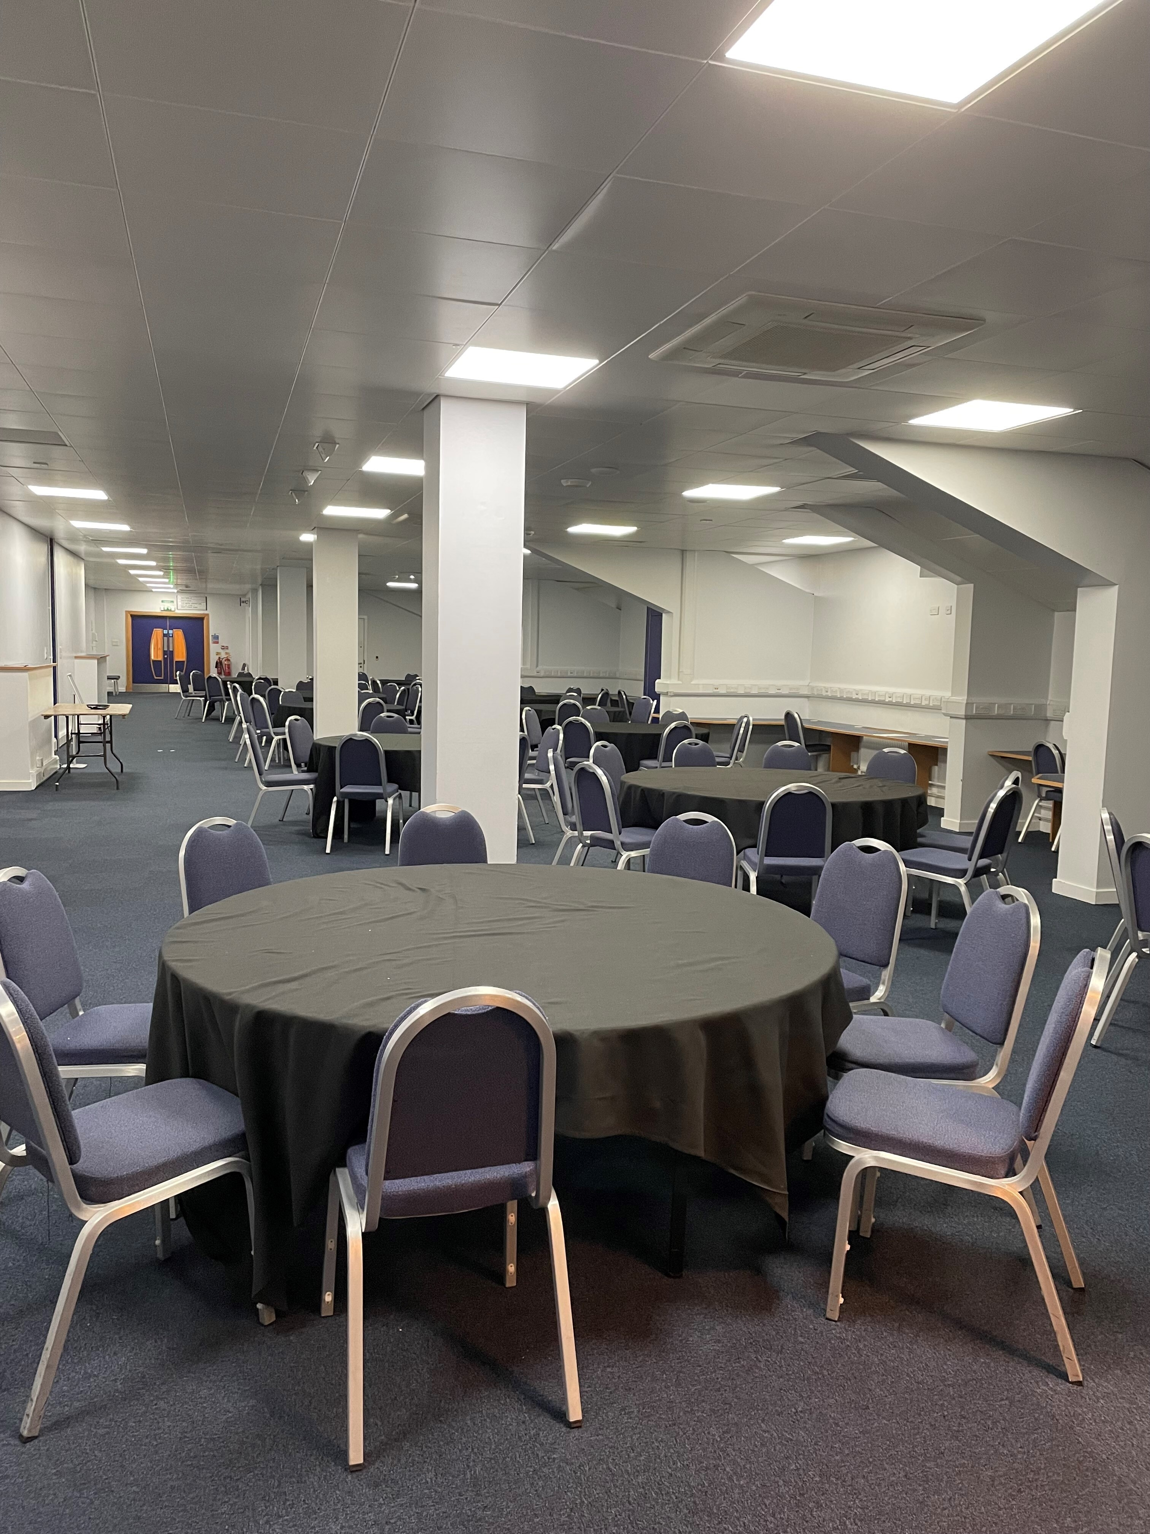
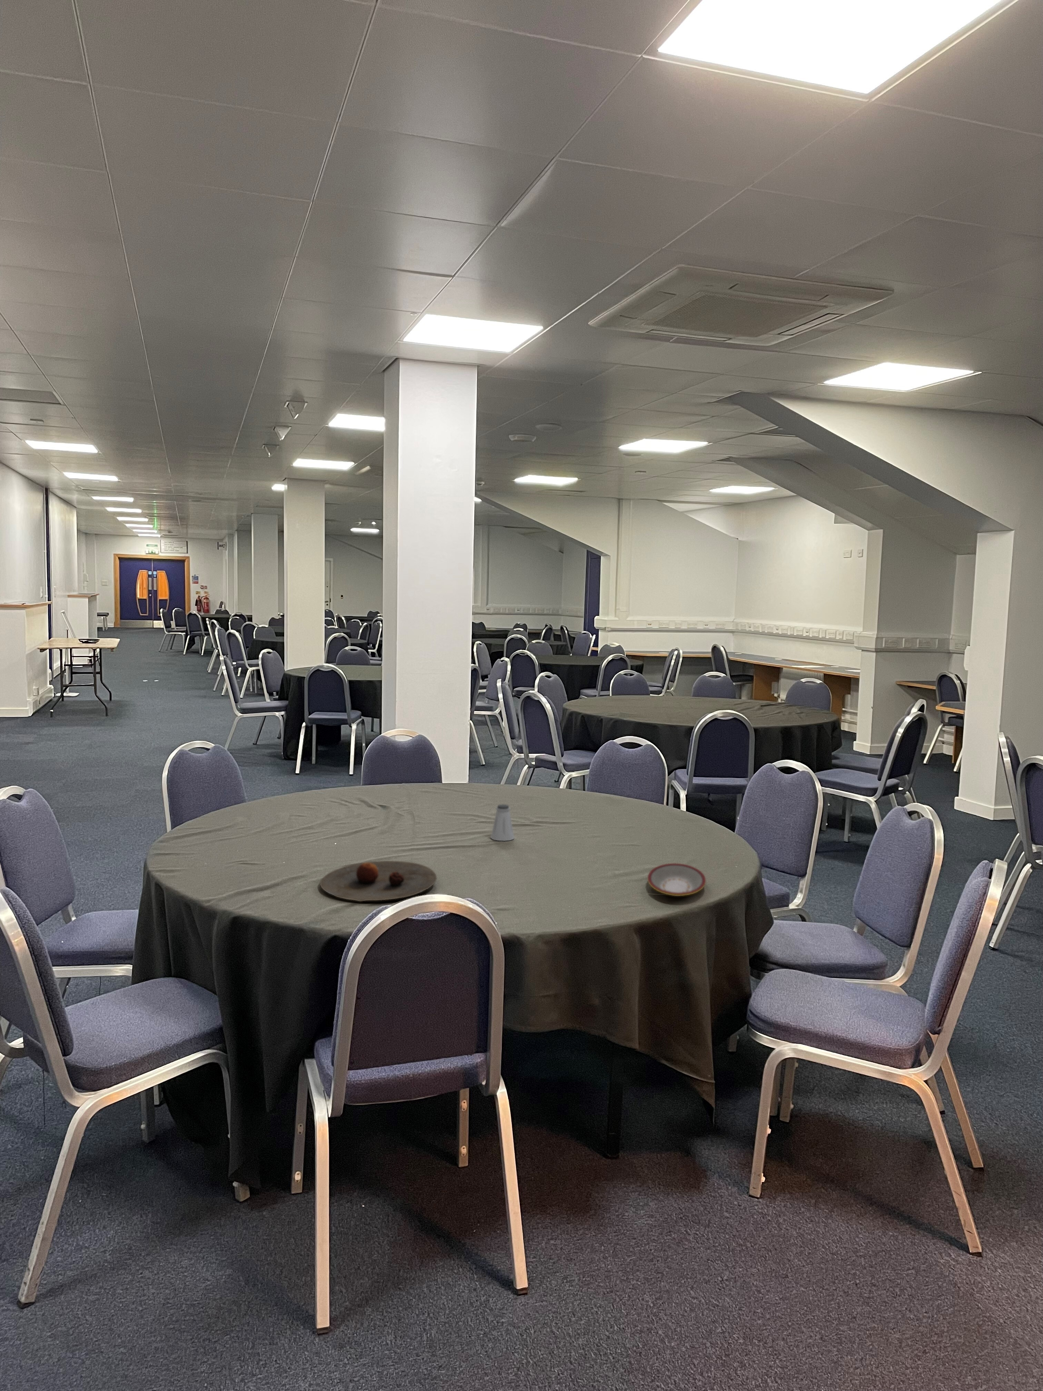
+ saltshaker (503, 821)
+ plate (379, 875)
+ plate (676, 883)
